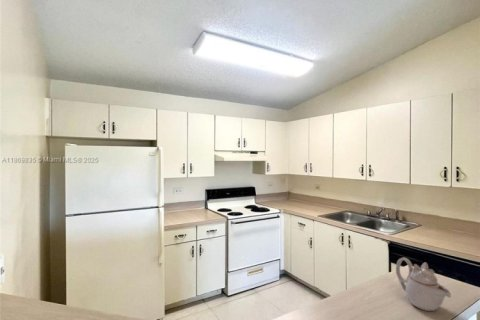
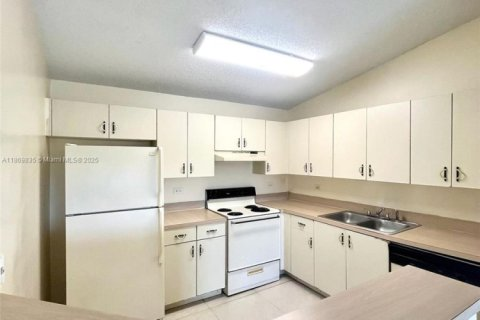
- teapot (420, 283)
